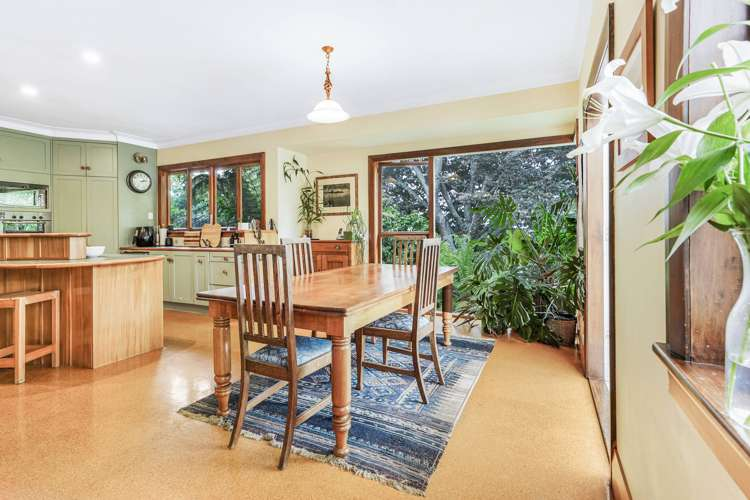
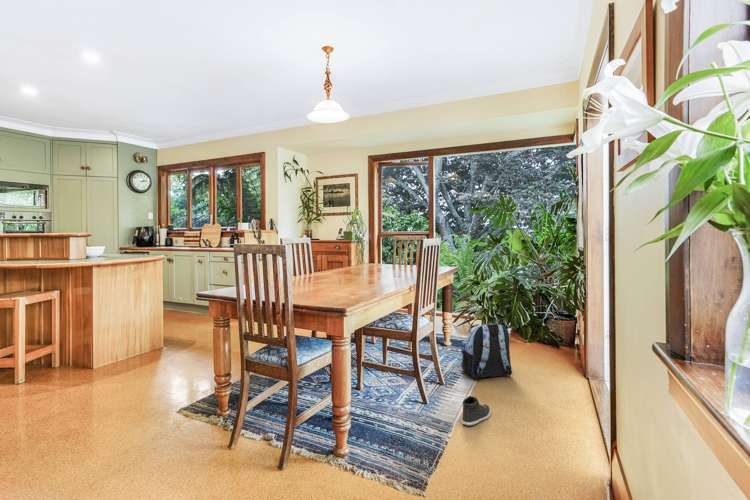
+ sneaker (477, 406)
+ backpack (485, 347)
